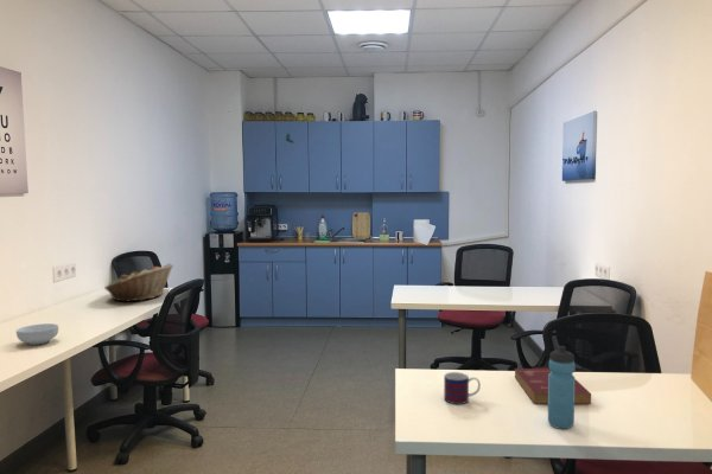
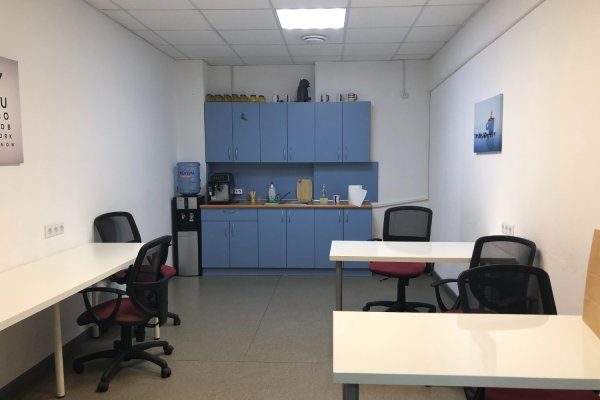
- book (547, 384)
- water bottle (561, 385)
- fruit basket (140, 281)
- mug (462, 387)
- cereal bowl (38, 334)
